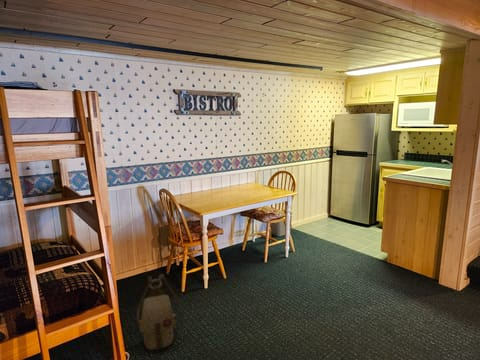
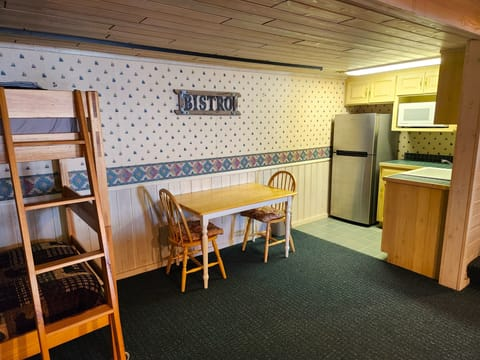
- backpack (158, 307)
